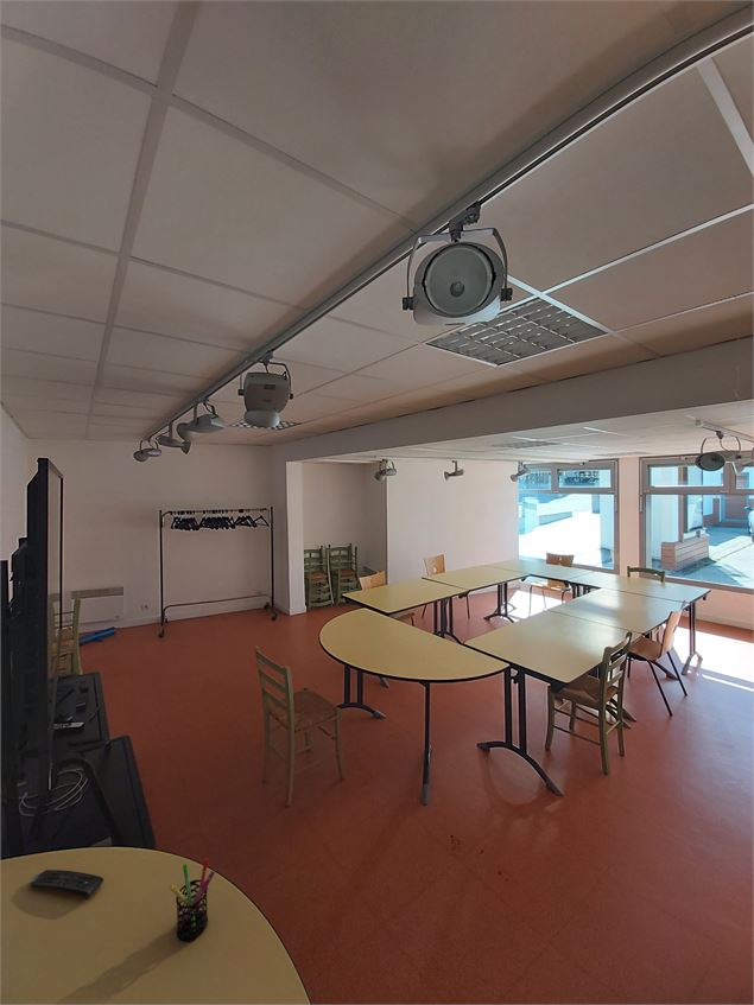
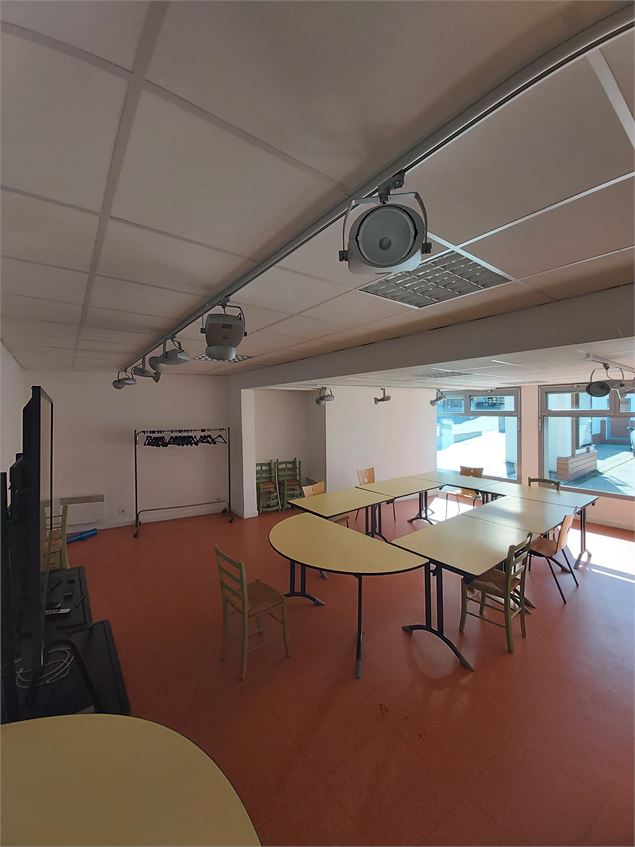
- pen holder (190, 893)
- remote control (64, 882)
